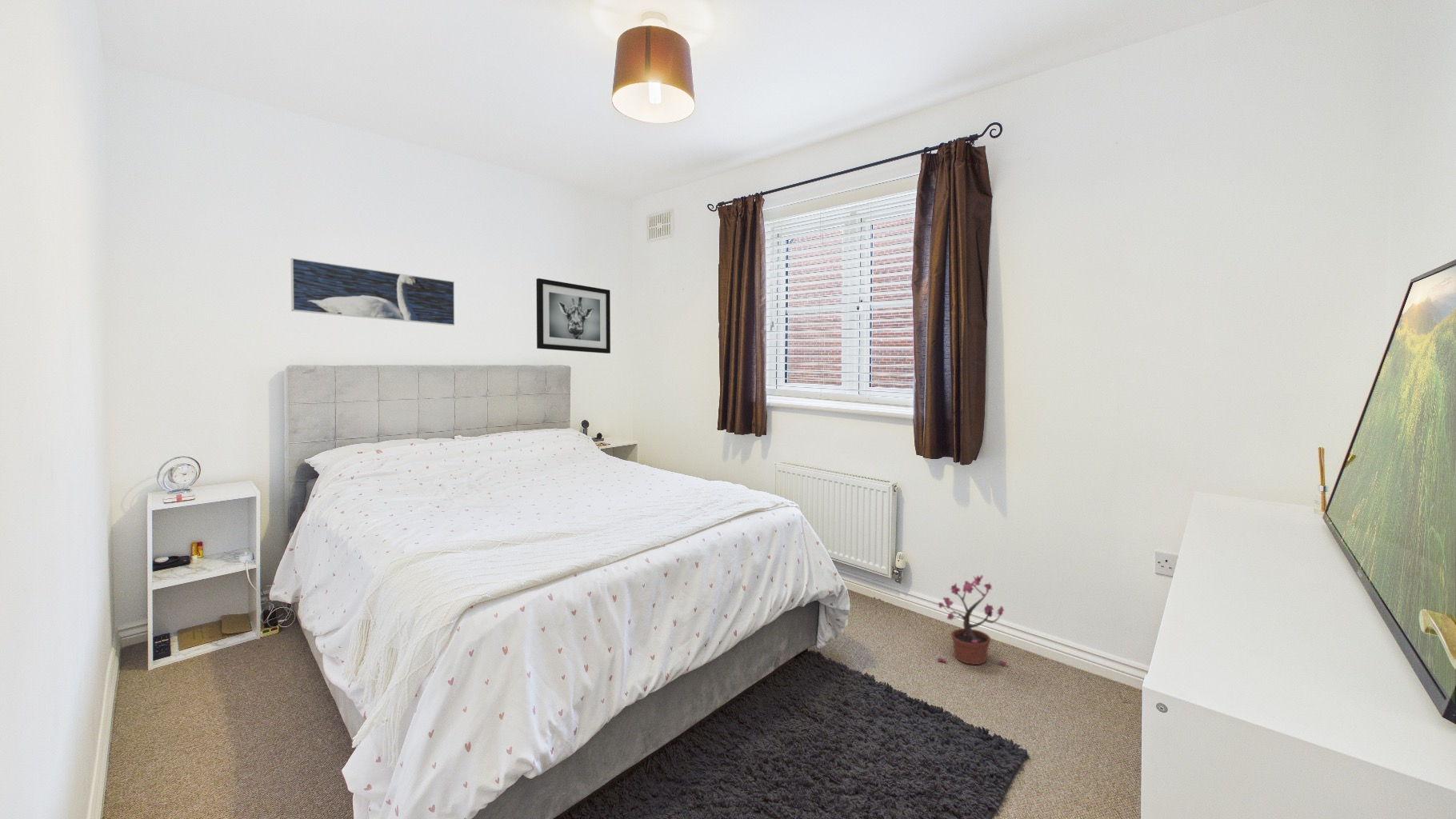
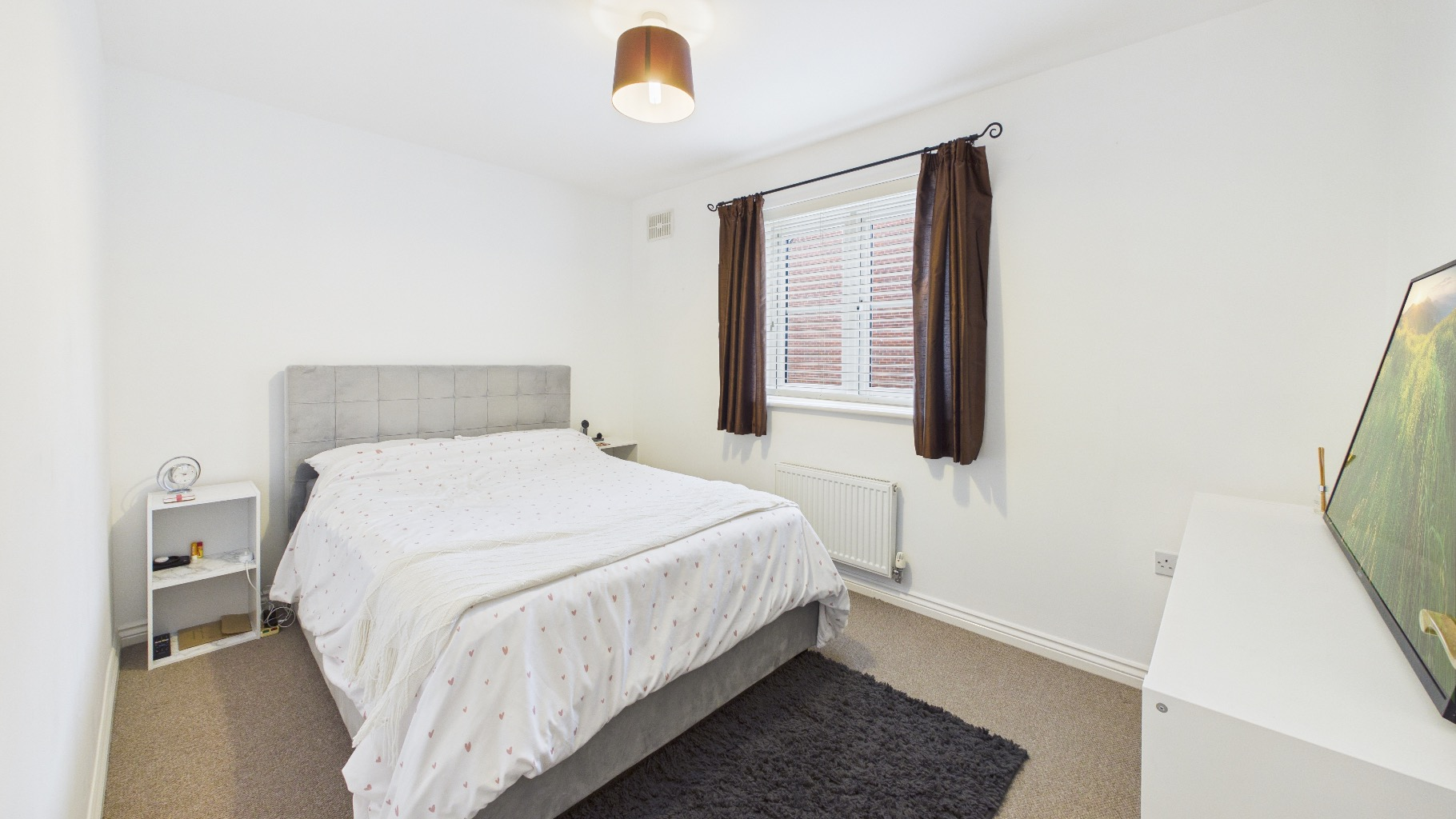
- potted plant (968, 618)
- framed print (379, 294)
- wall art (575, 318)
